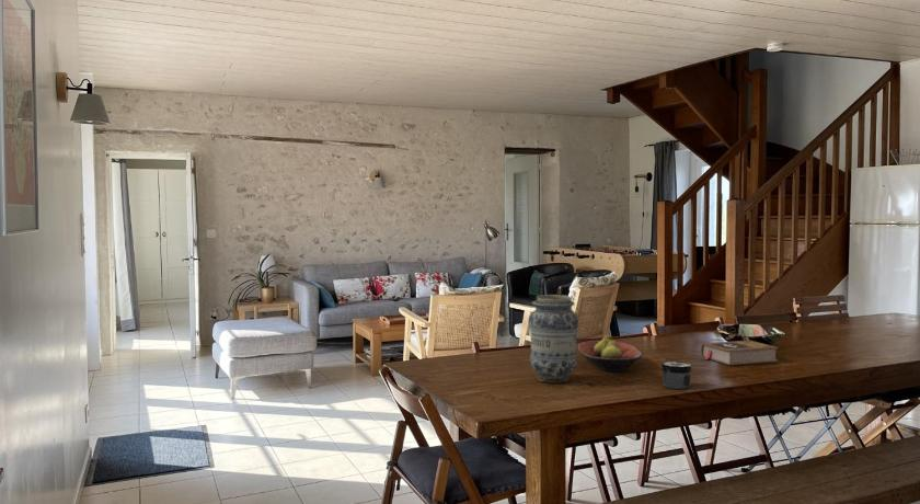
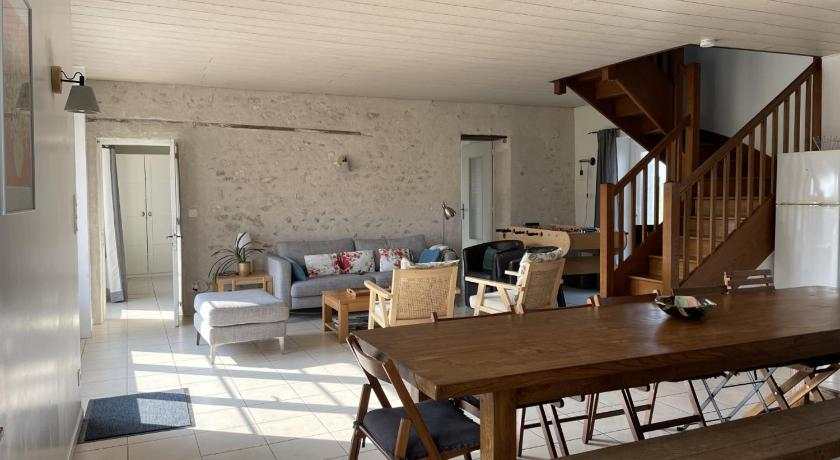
- fruit bowl (608, 351)
- jar (676, 375)
- vase (553, 337)
- book (736, 352)
